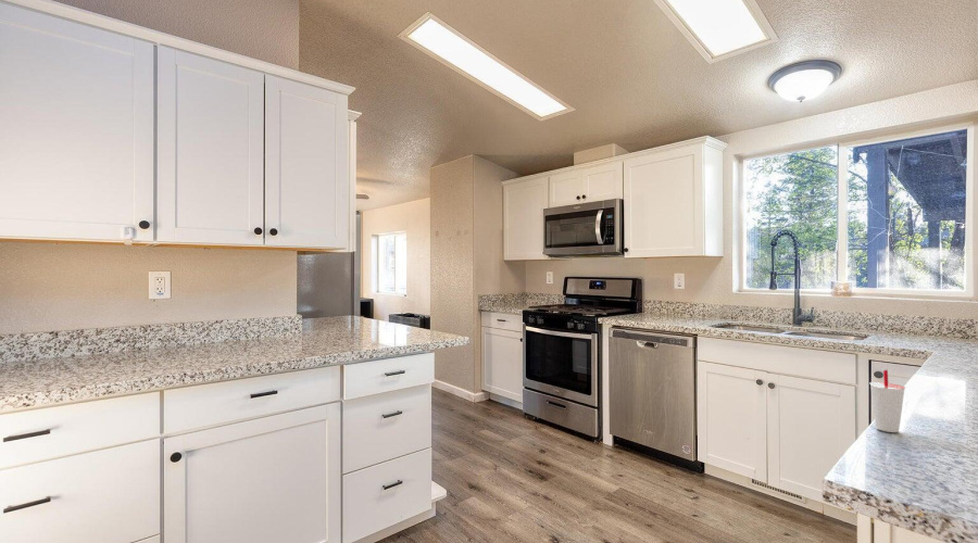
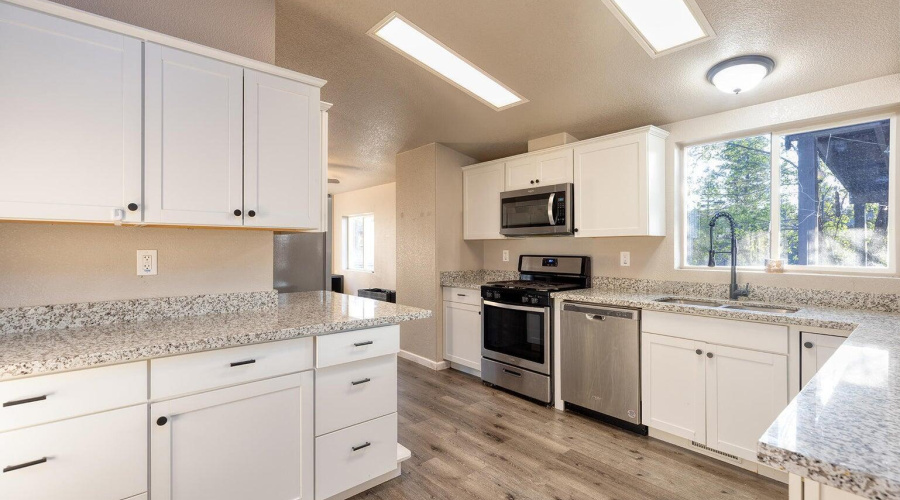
- cup (887, 400)
